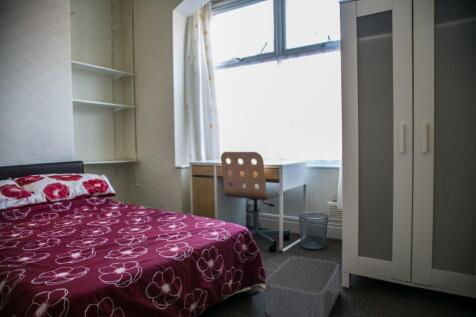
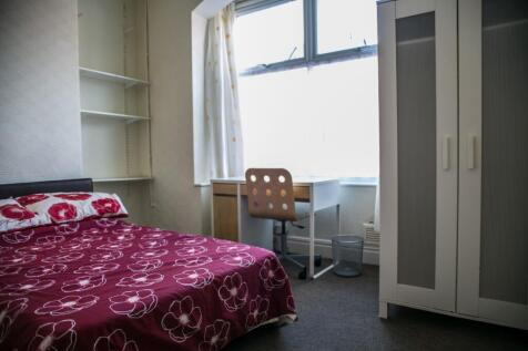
- storage bin (304, 286)
